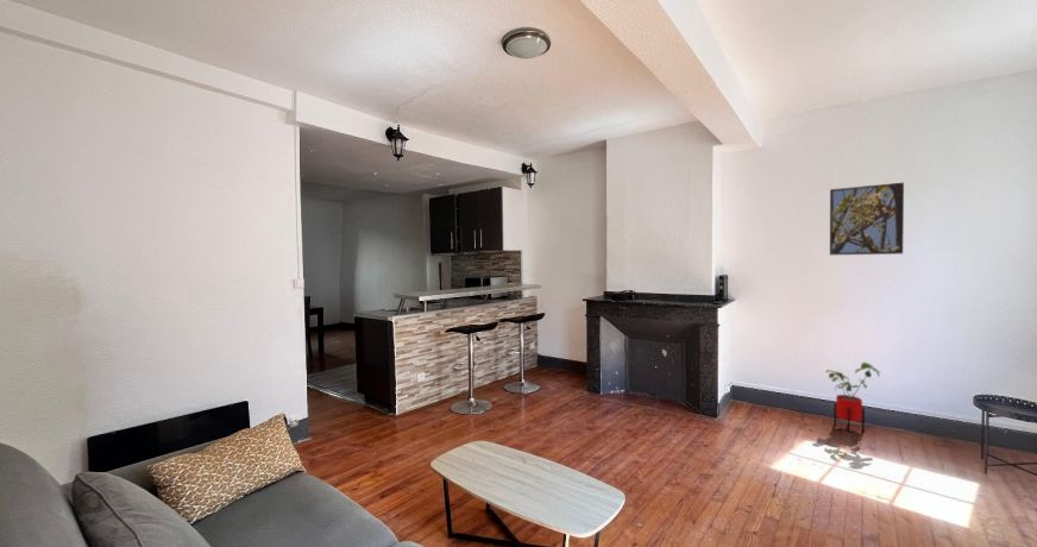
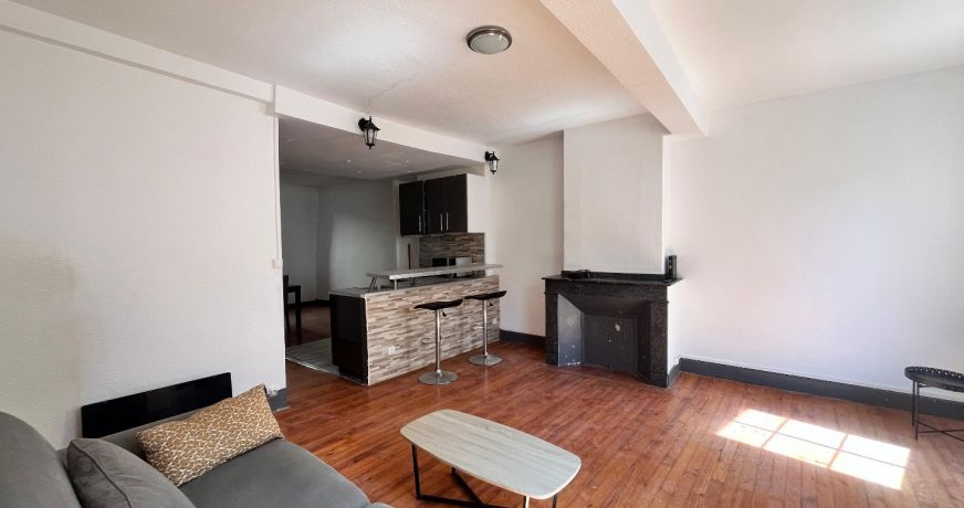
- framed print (865, 220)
- house plant (851, 394)
